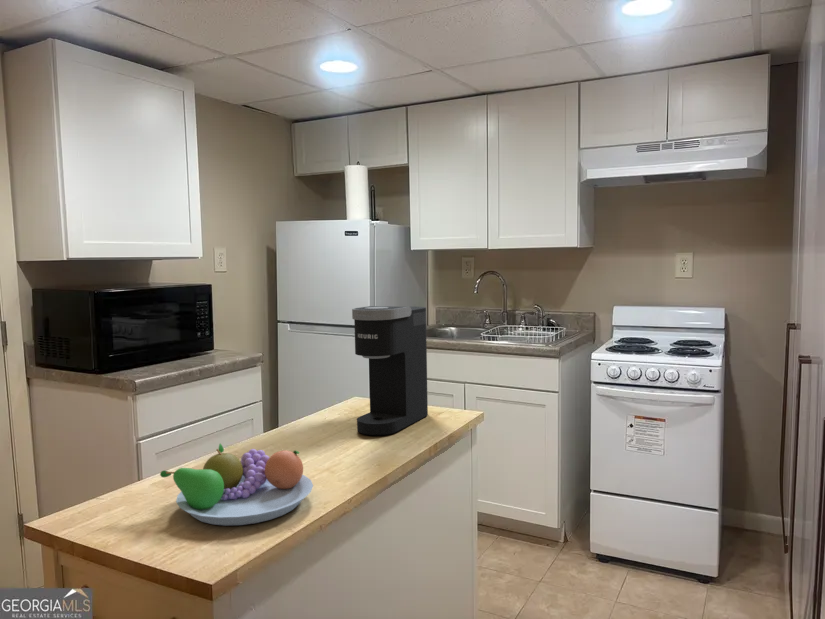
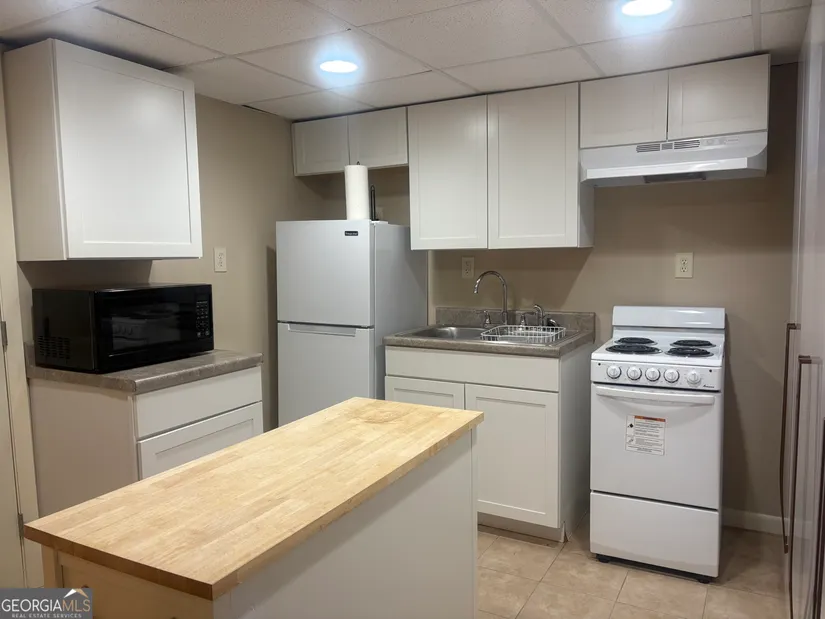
- coffee maker (392, 364)
- fruit bowl (240, 477)
